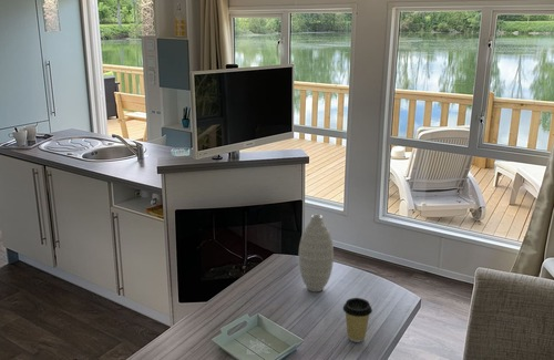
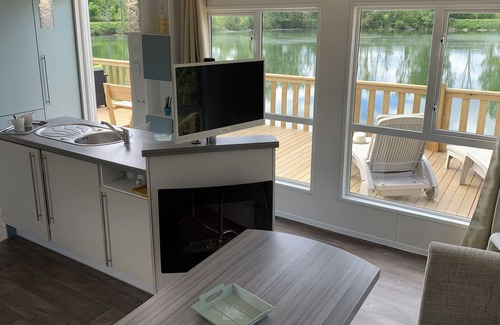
- coffee cup (357, 320)
- vase (316, 253)
